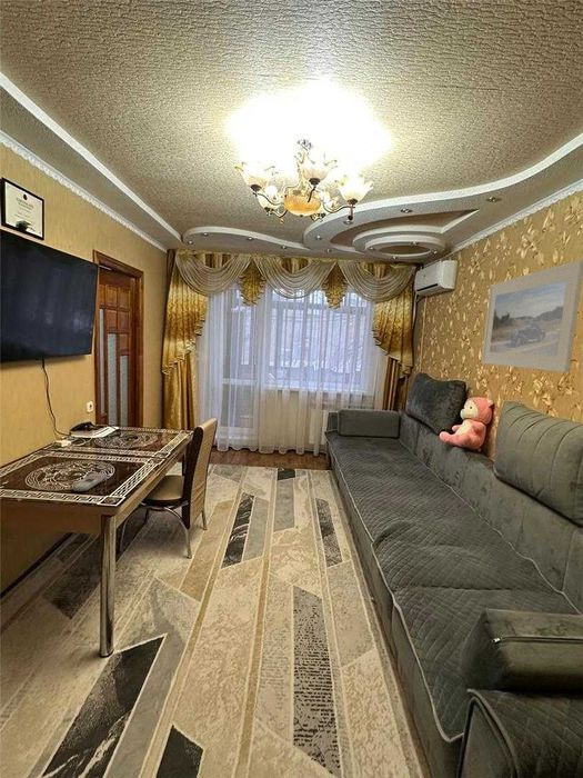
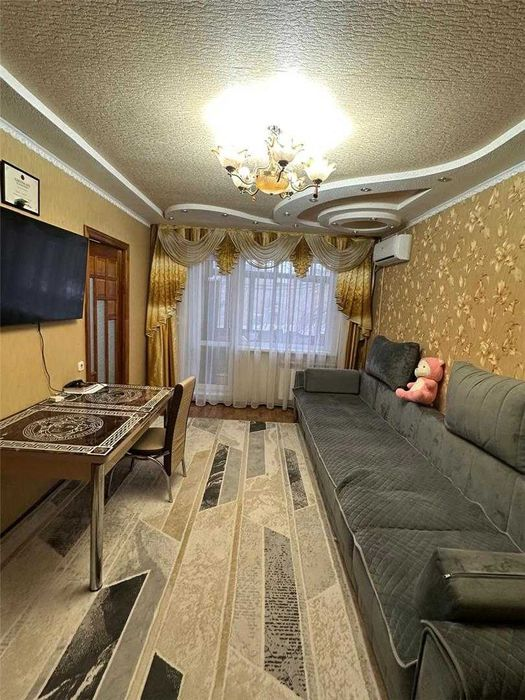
- remote control (89, 482)
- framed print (523, 321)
